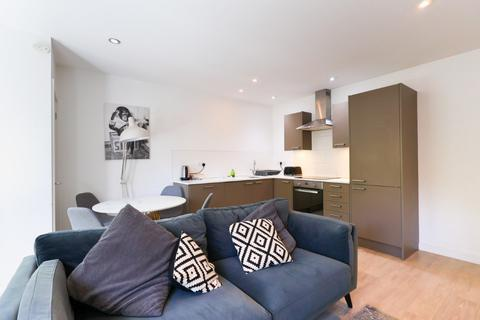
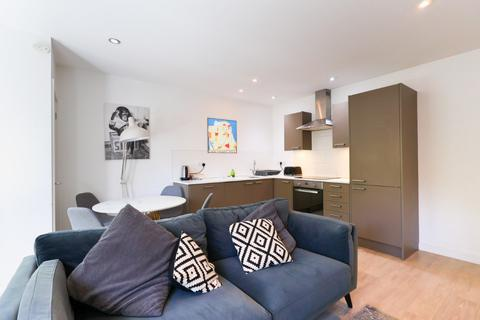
+ wall art (222, 136)
